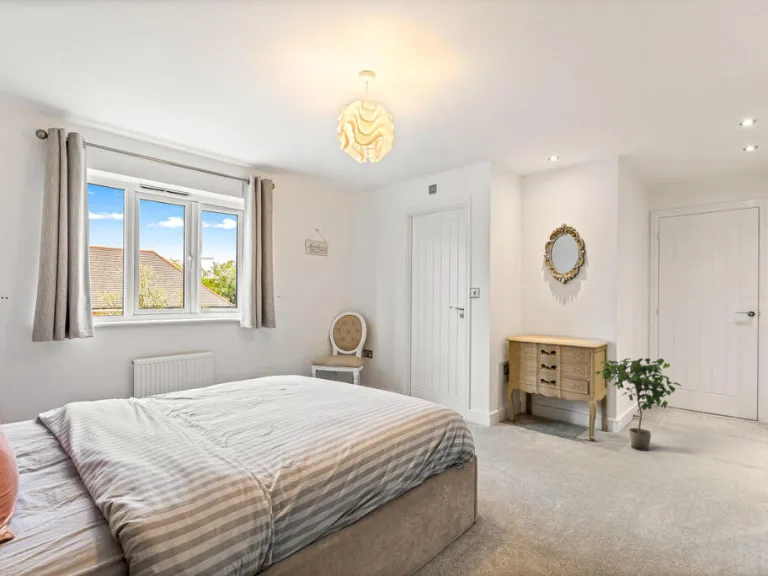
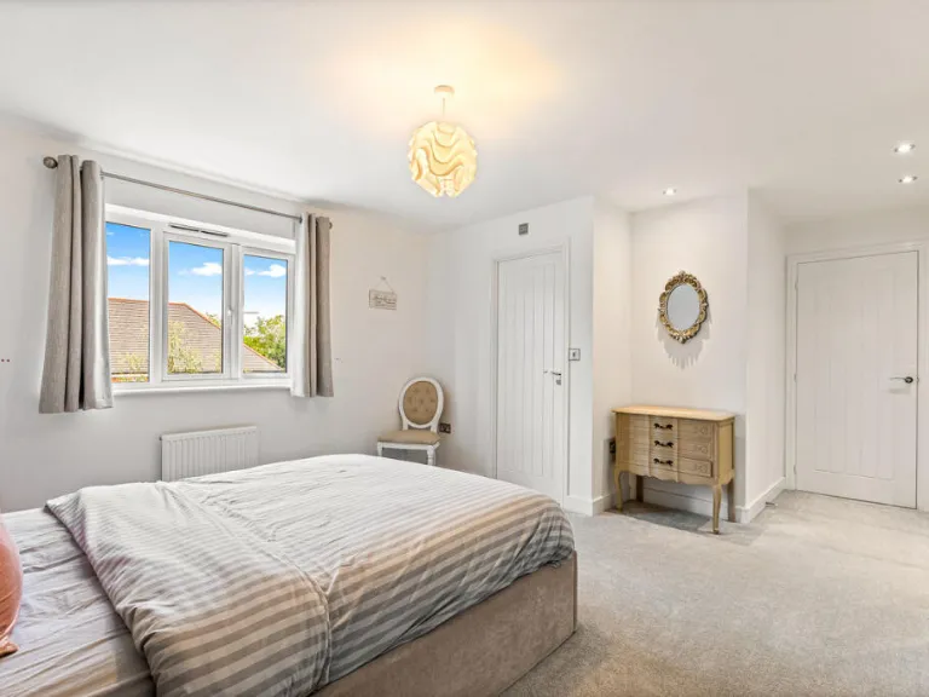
- potted plant (637, 401)
